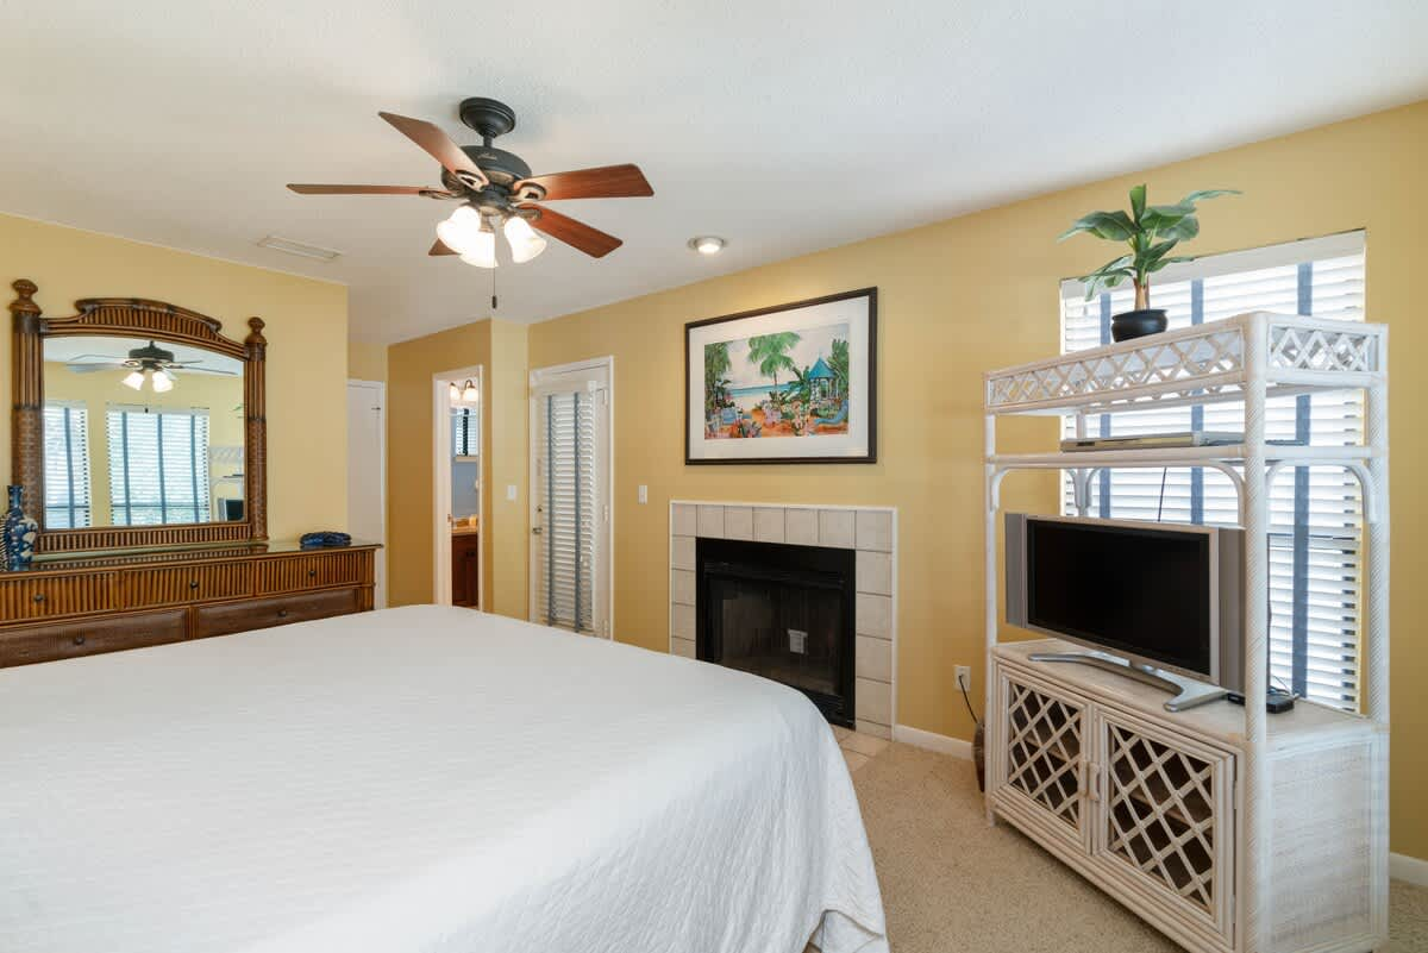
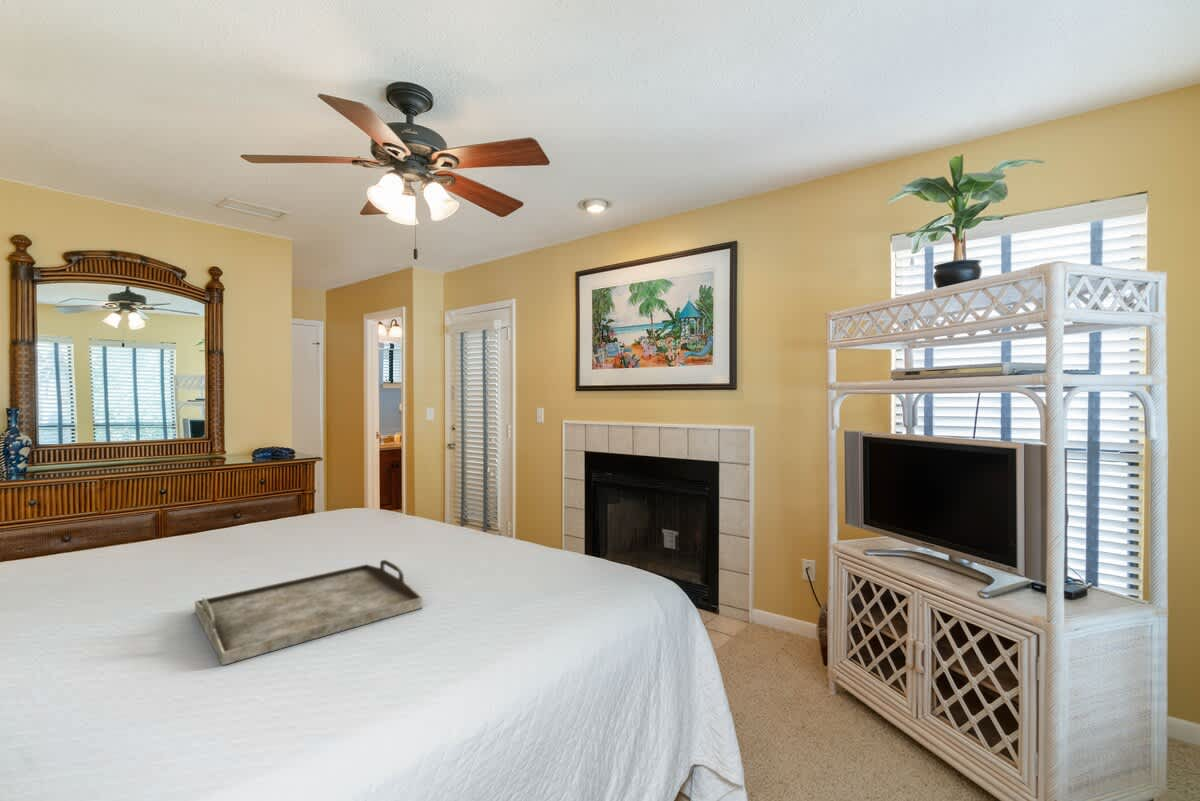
+ serving tray (309, 595)
